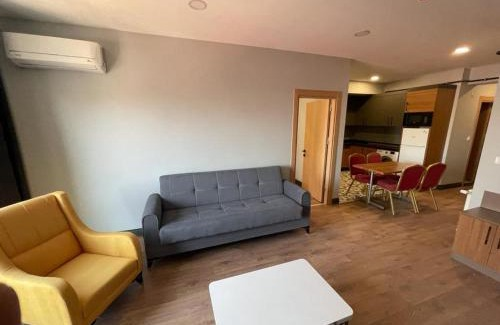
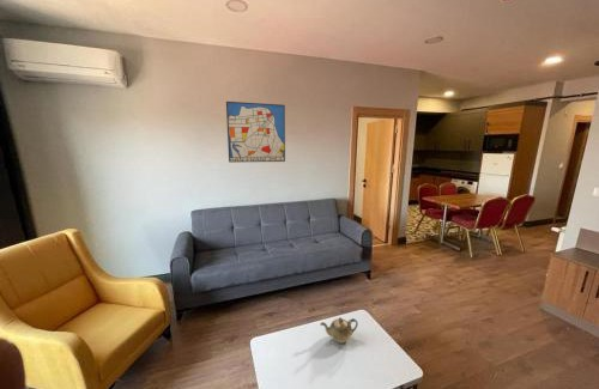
+ wall art (256, 133)
+ teapot (338, 328)
